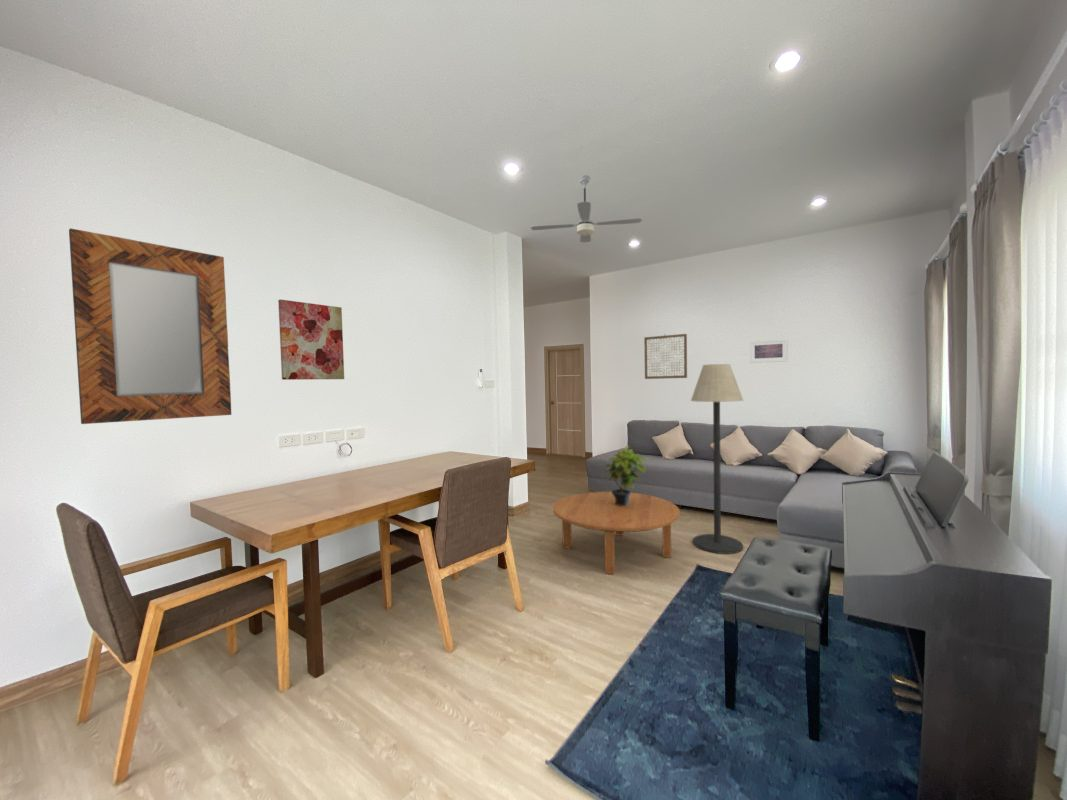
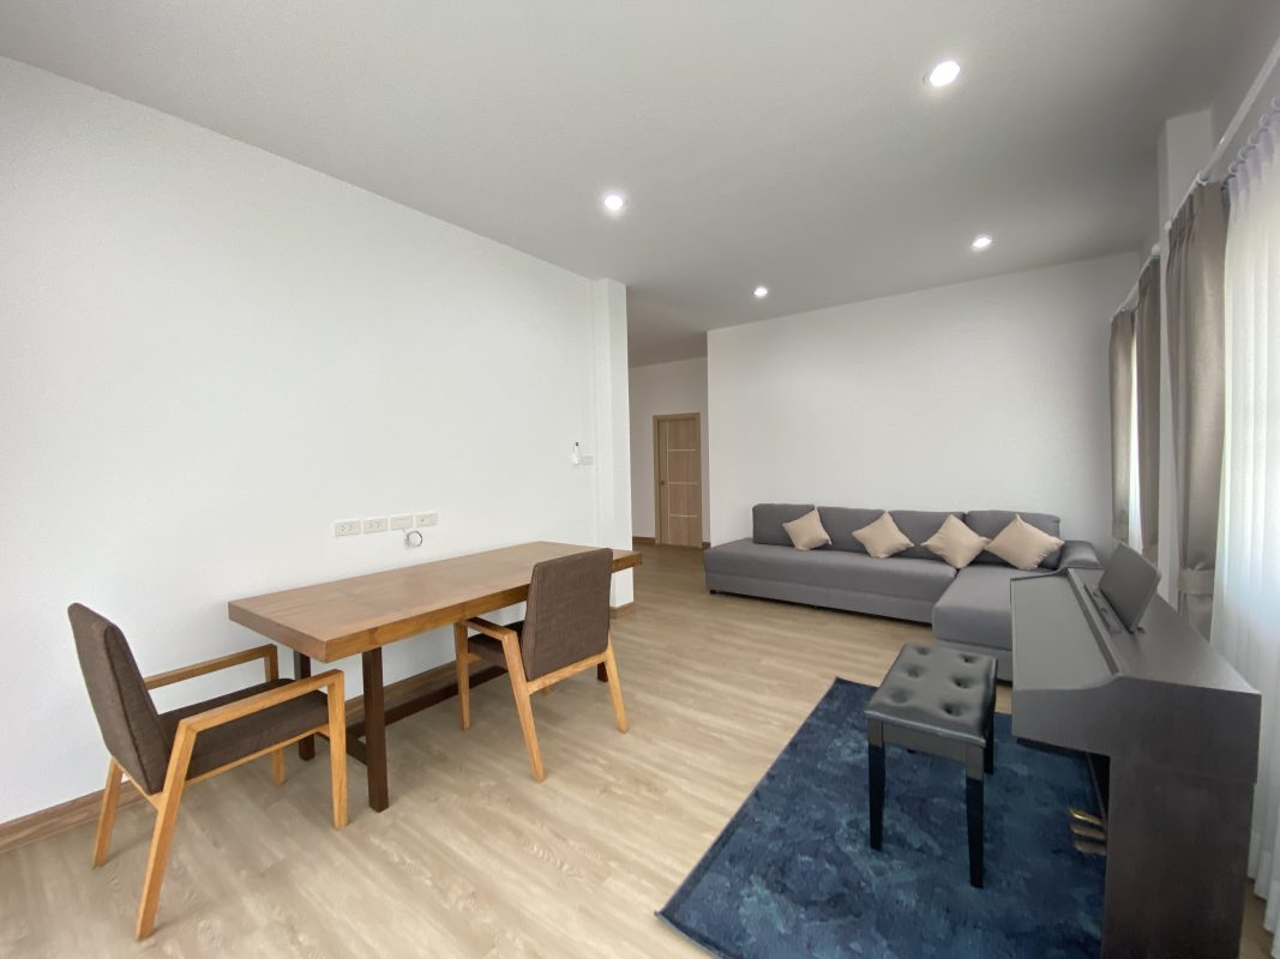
- coffee table (615, 529)
- home mirror (159, 332)
- potted plant (623, 474)
- floor lamp (716, 455)
- wall art (313, 341)
- ceiling fan (585, 205)
- wall art (665, 355)
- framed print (768, 351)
